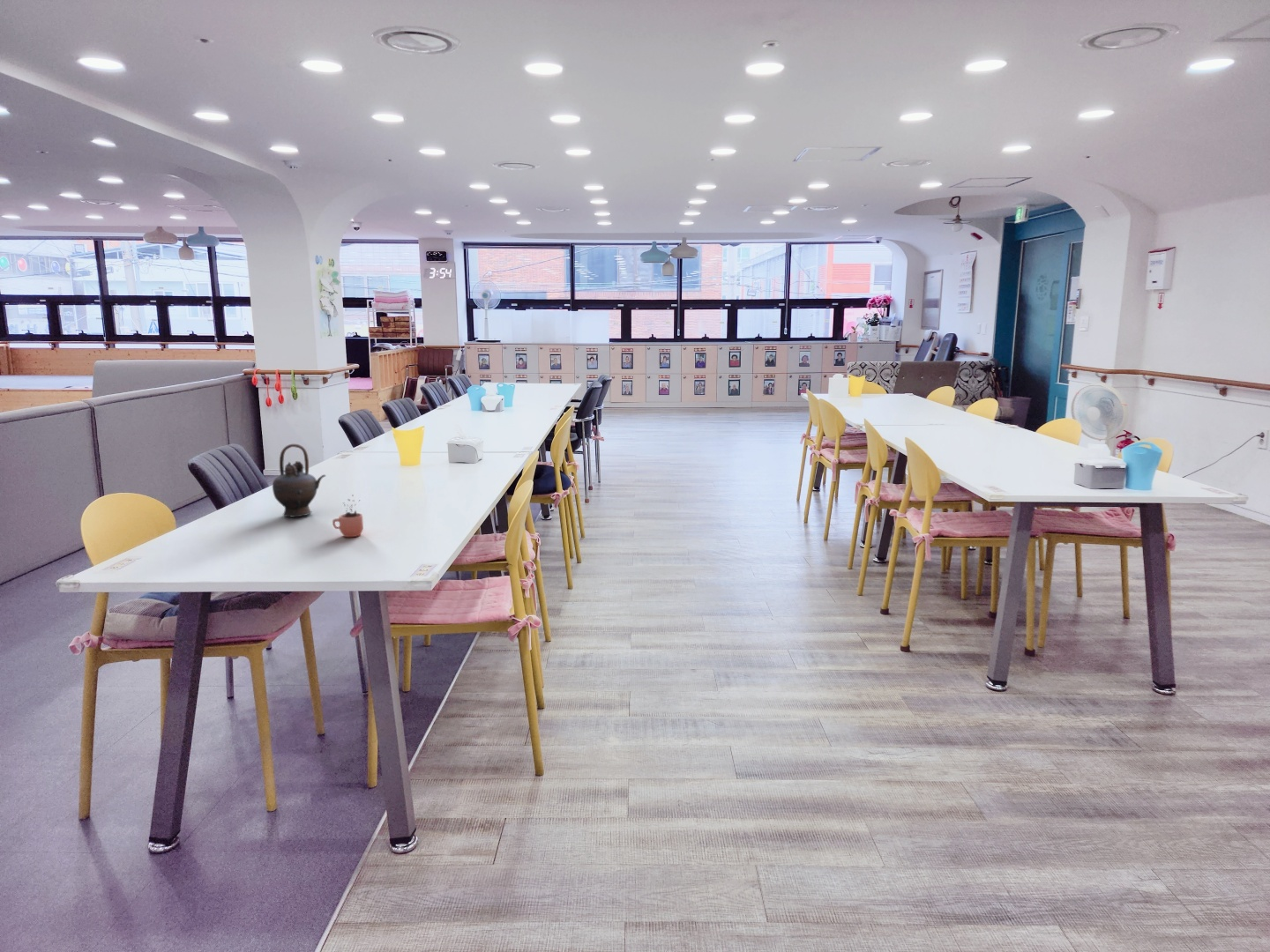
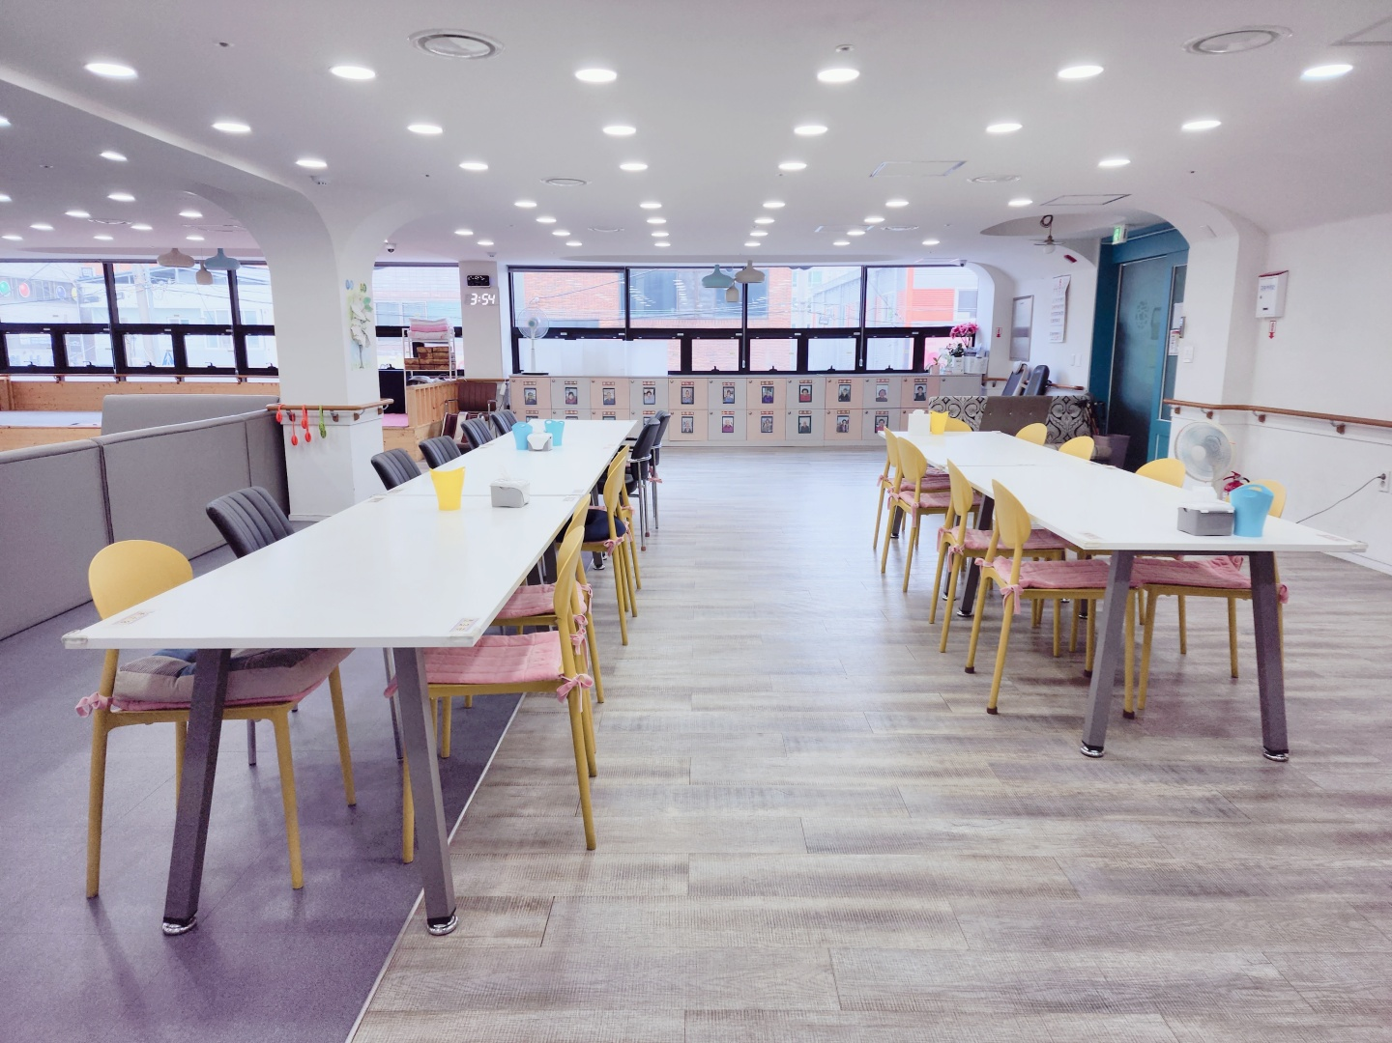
- teapot (299, 480)
- cocoa (347, 516)
